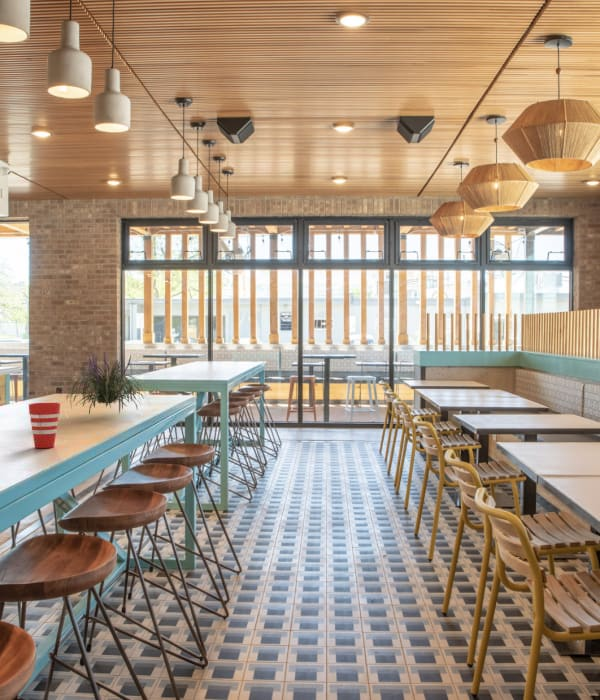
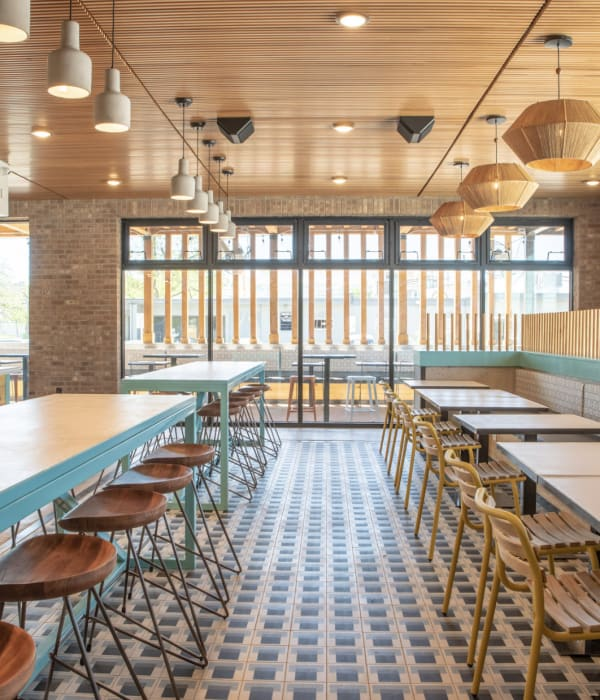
- plant (111, 383)
- cup (44, 425)
